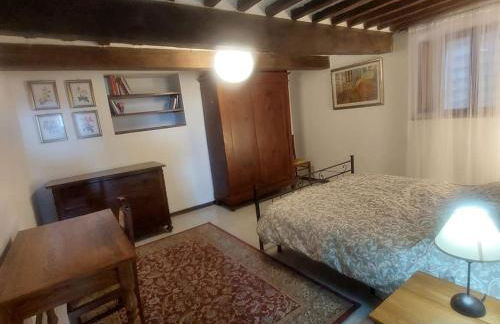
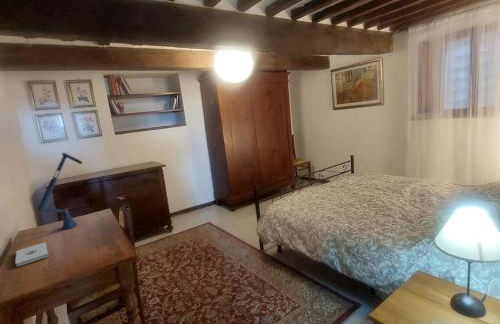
+ notepad (32, 253)
+ desk lamp (53, 187)
